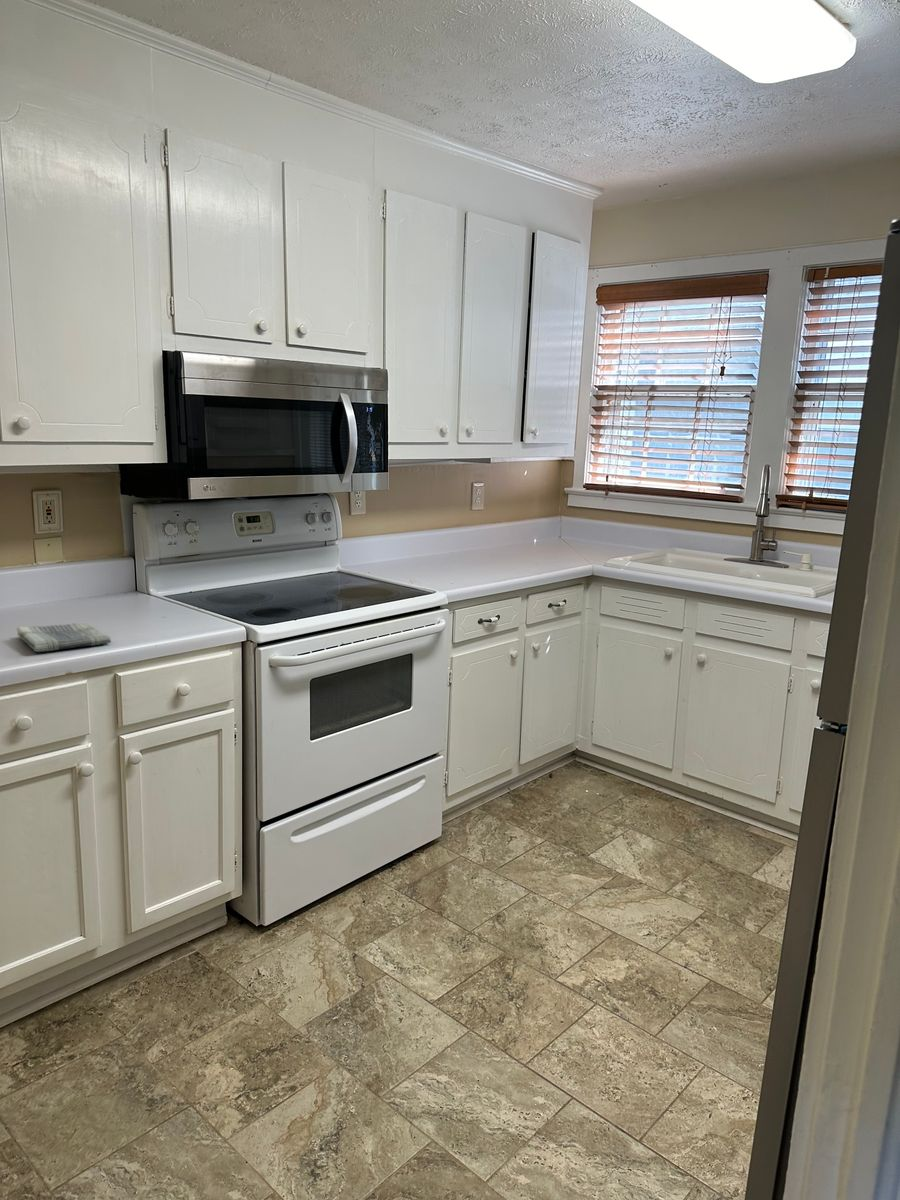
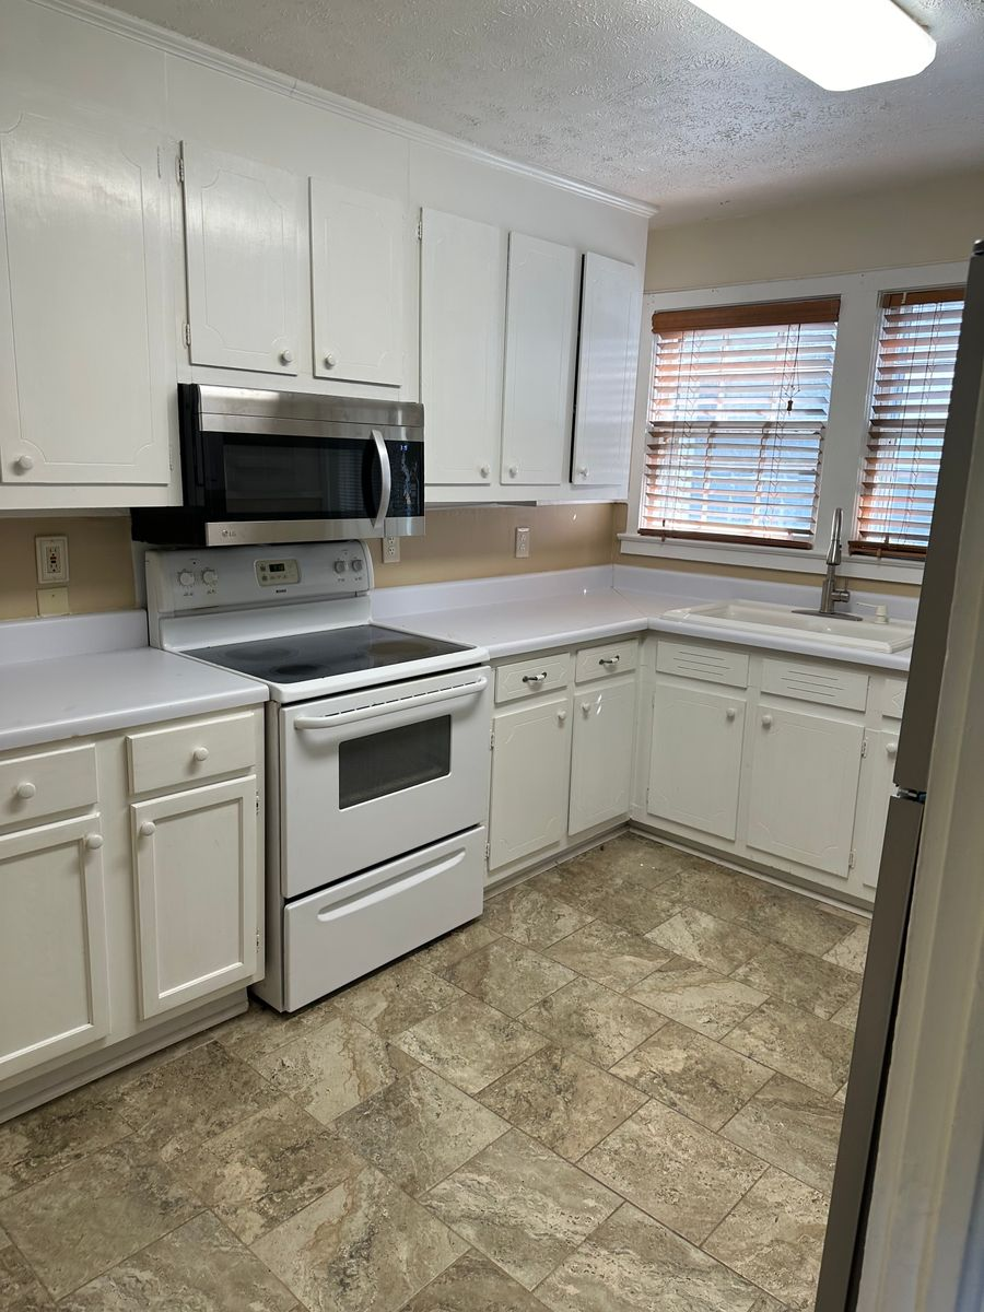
- dish towel (63, 634)
